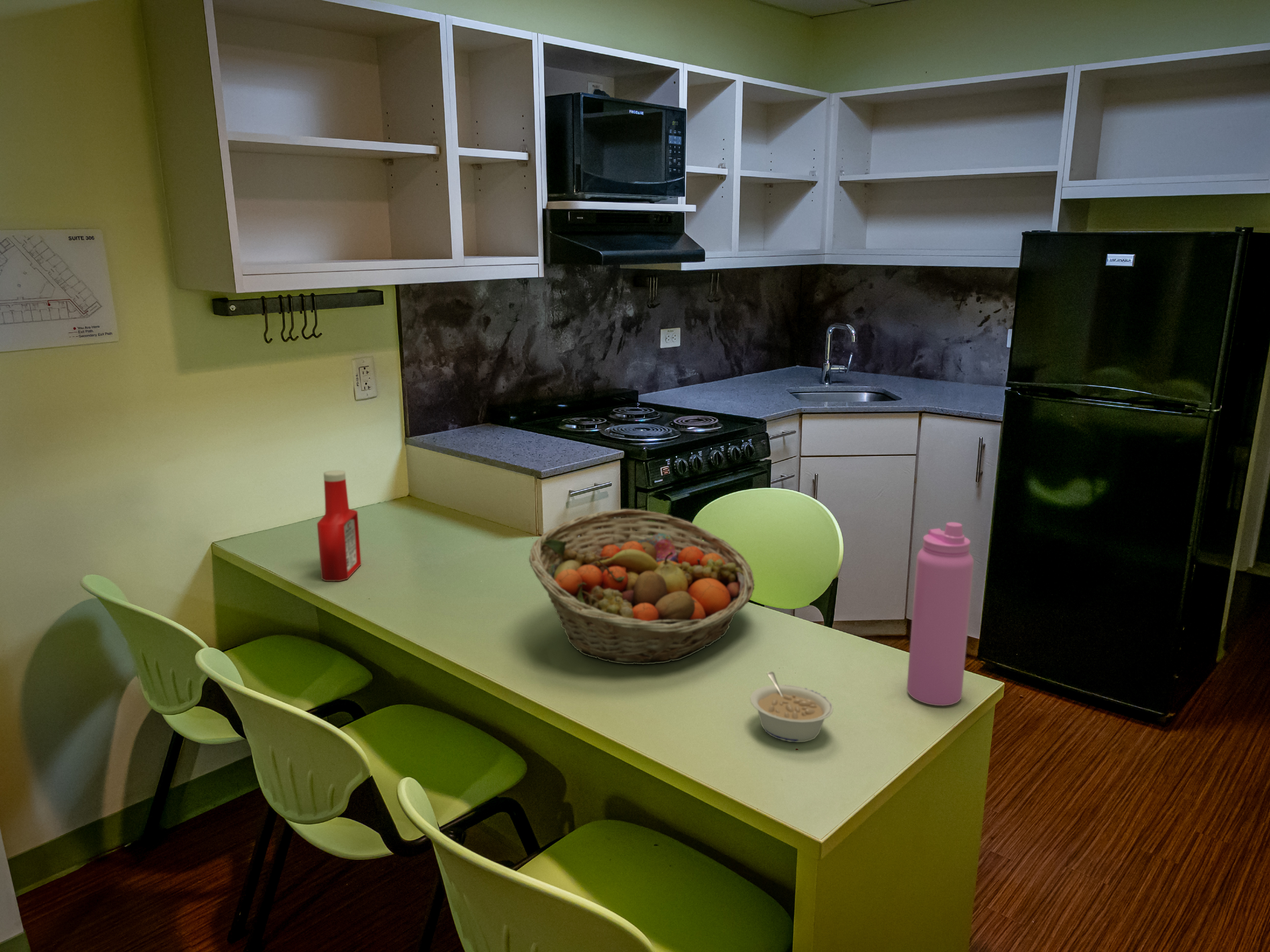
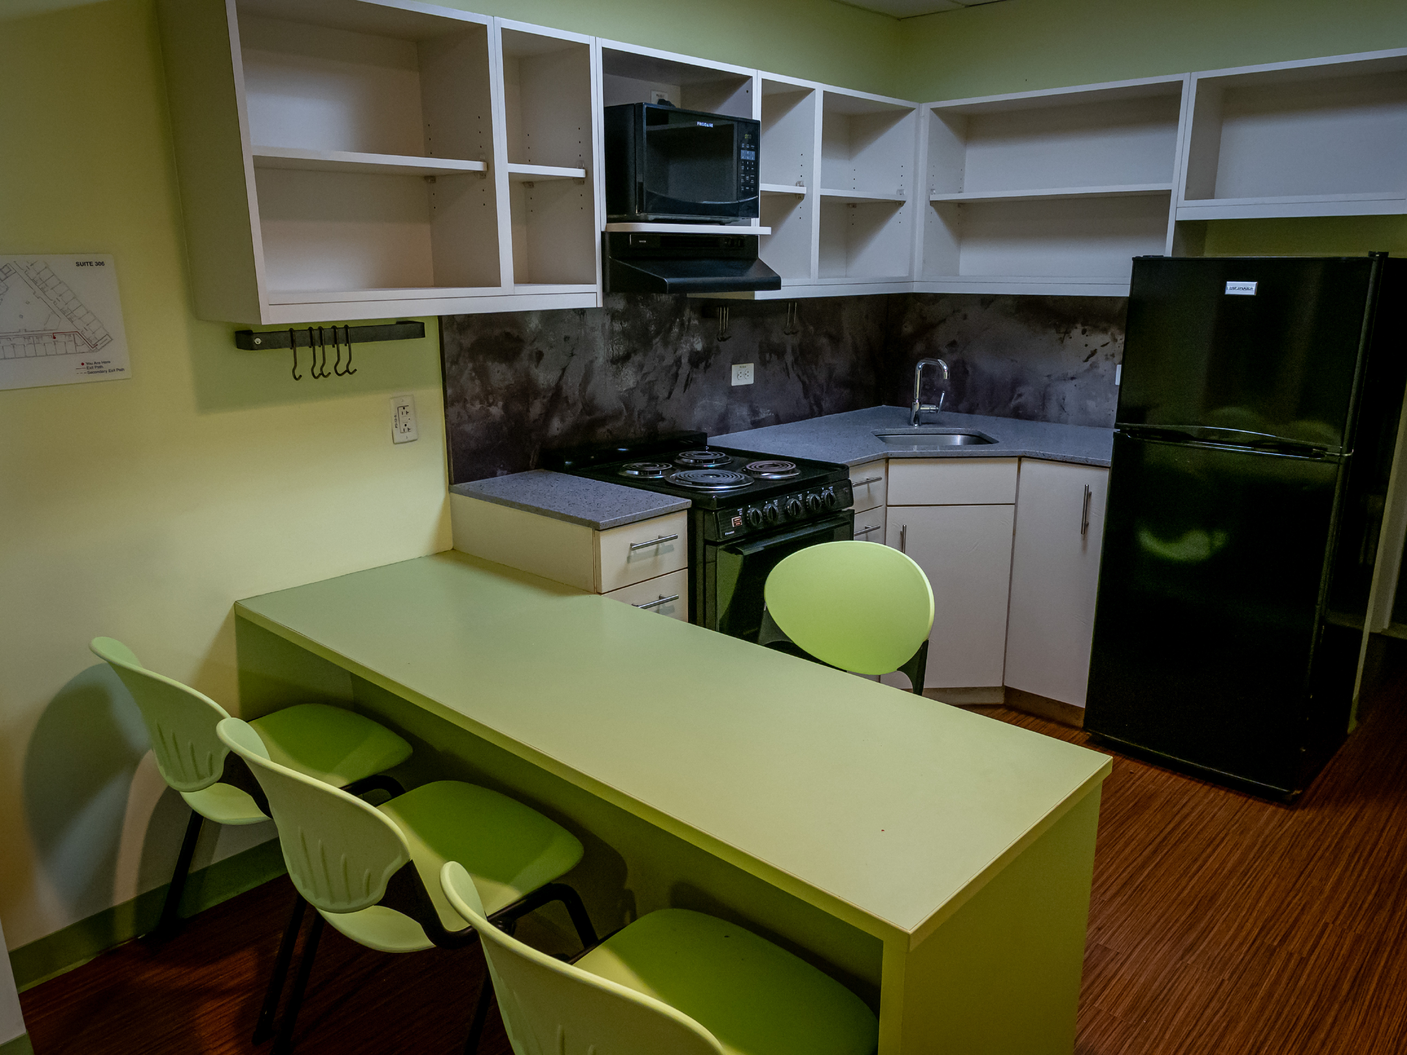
- soap bottle (338, 522)
- legume (788, 712)
- water bottle (941, 610)
- fruit basket (644, 582)
